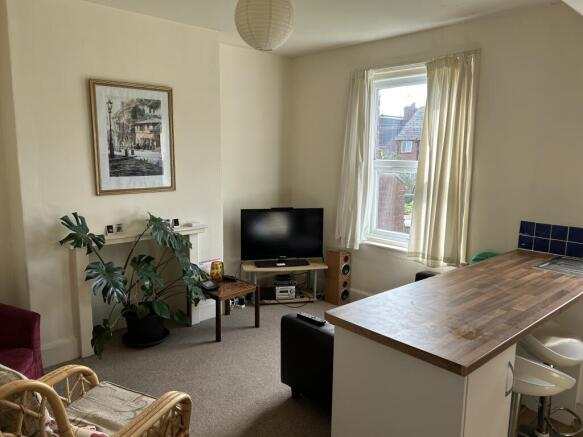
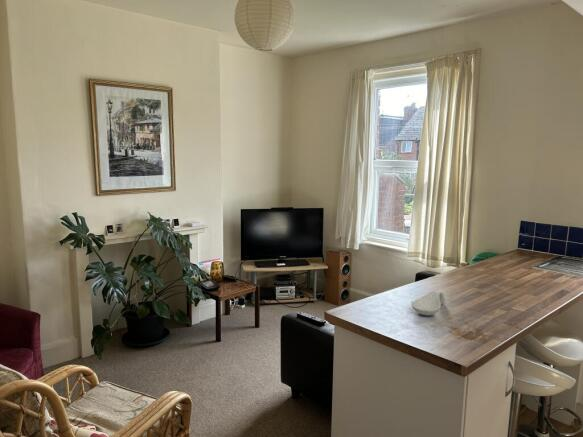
+ spoon rest (430, 302)
